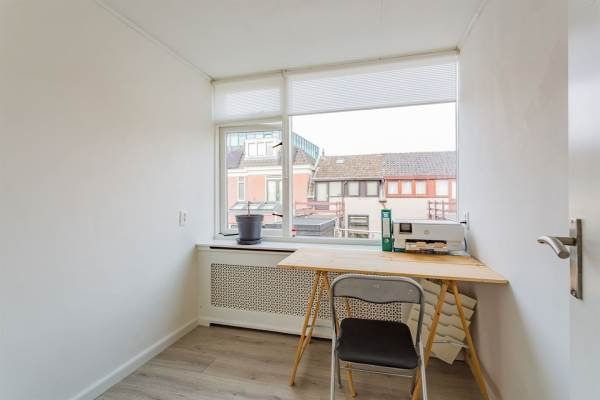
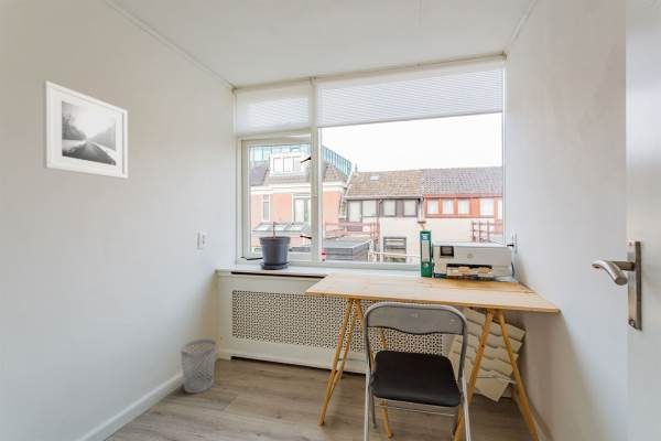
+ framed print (89, 136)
+ wastebasket (198, 365)
